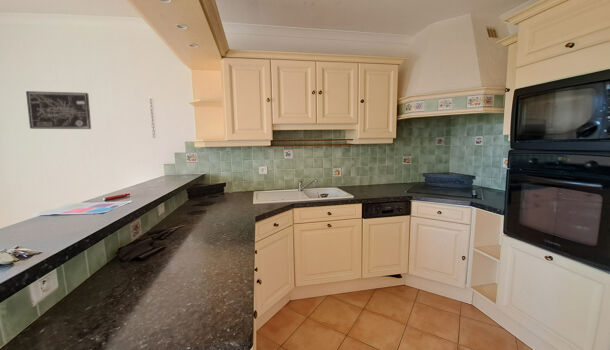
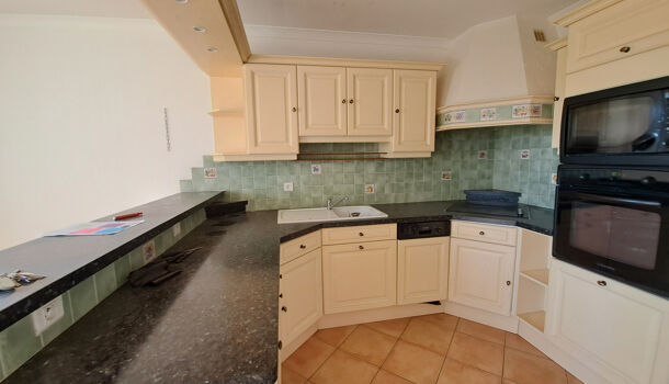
- wall art (59, 110)
